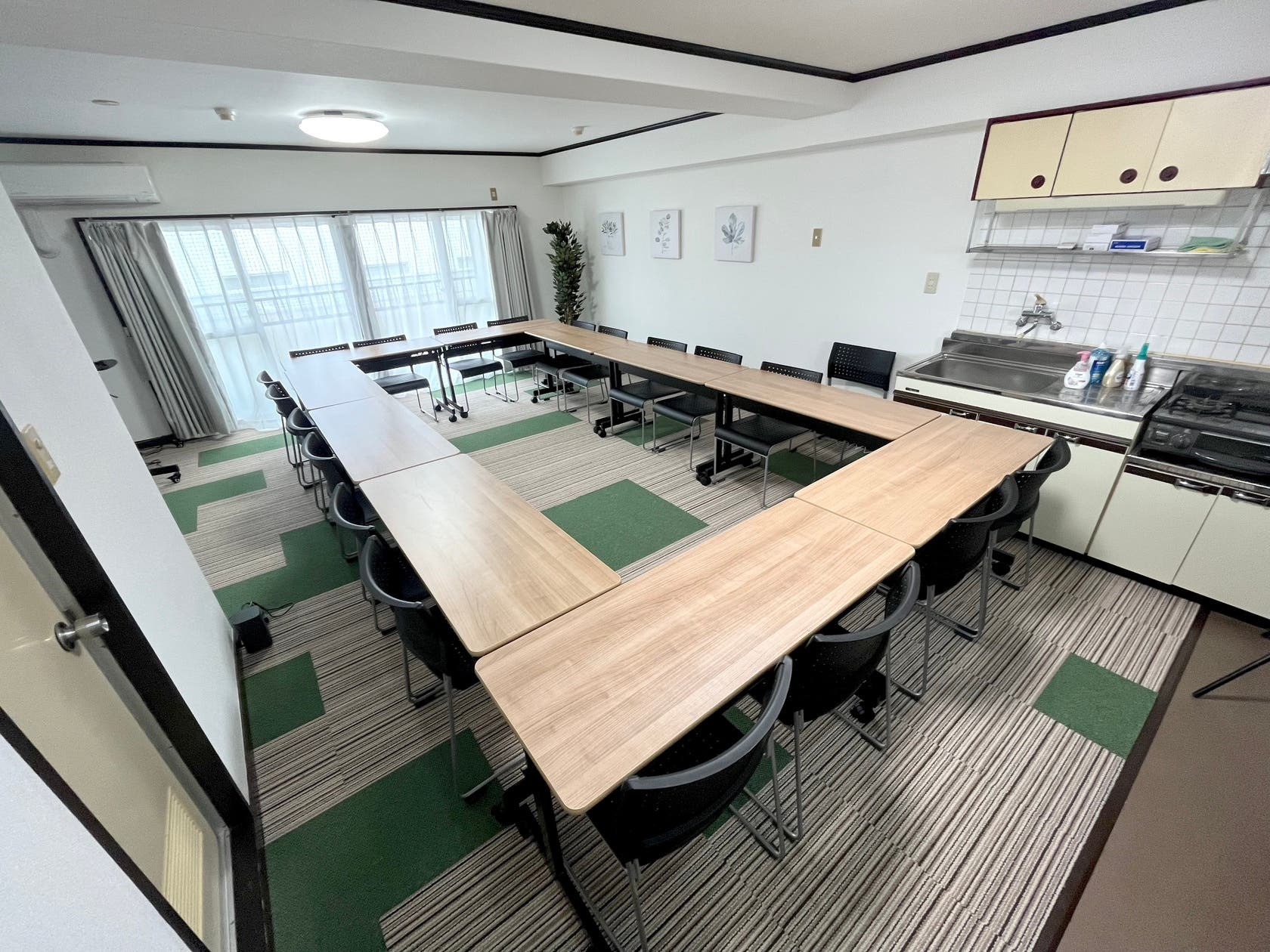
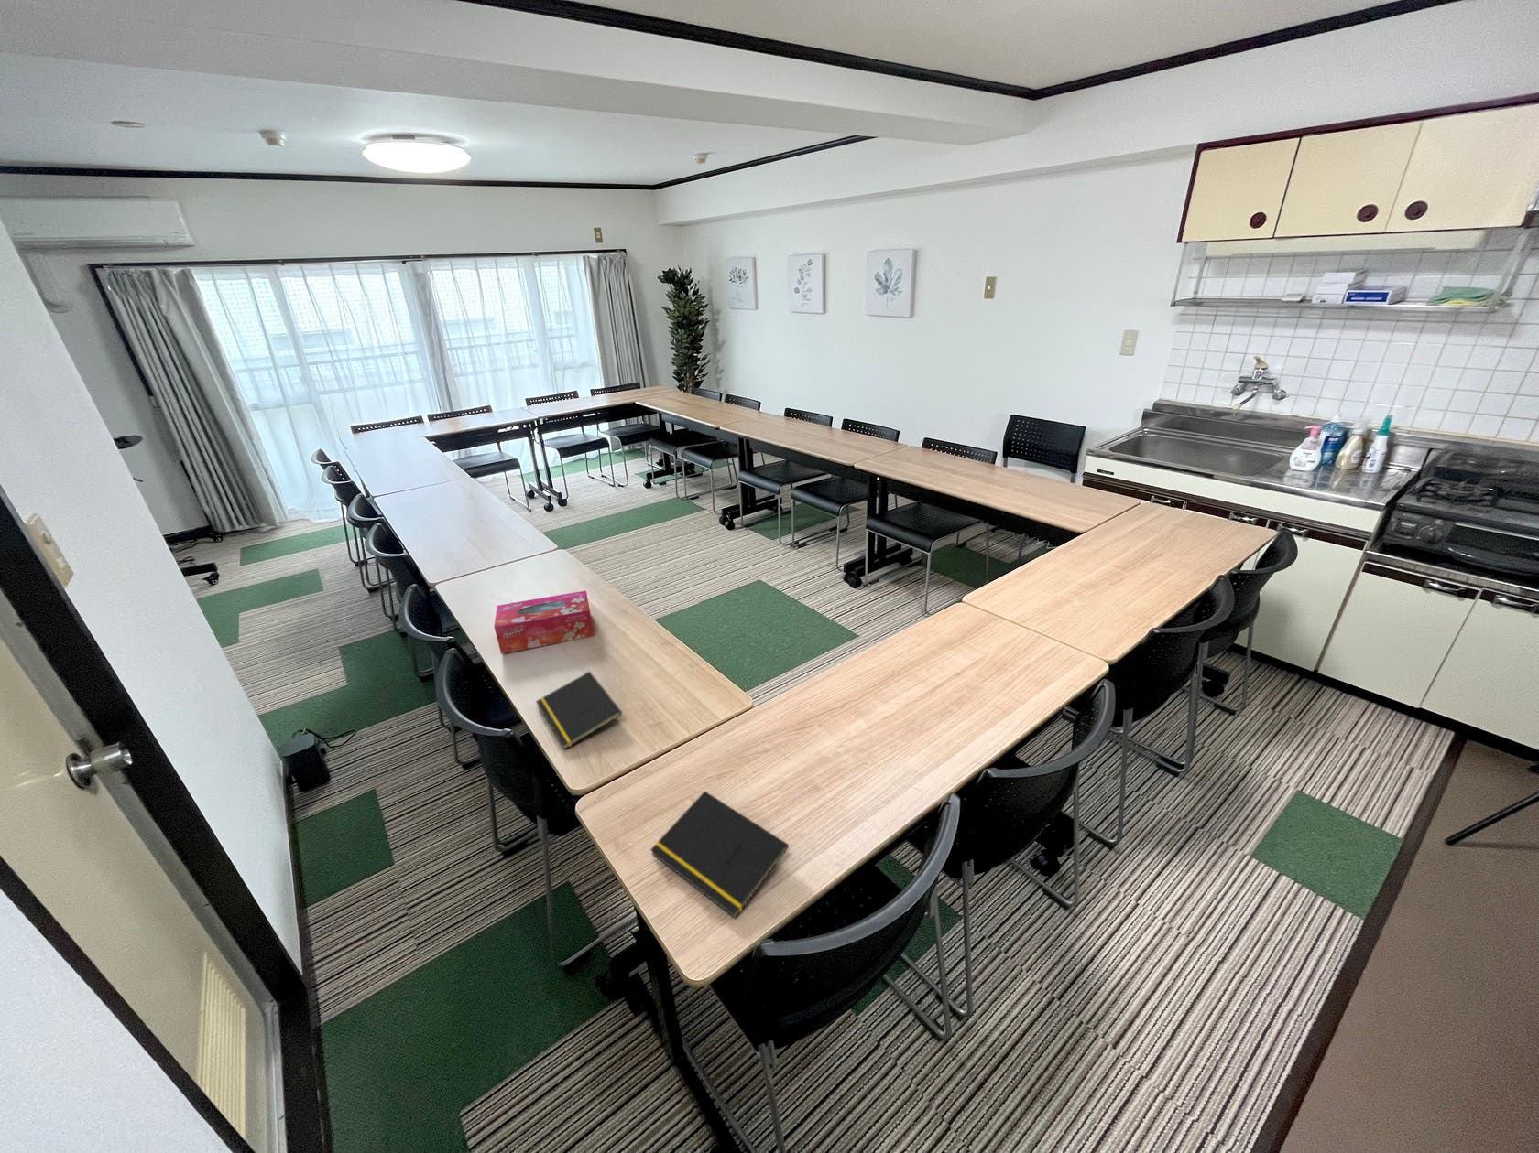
+ tissue box (545, 620)
+ notepad (719, 848)
+ notepad (577, 707)
